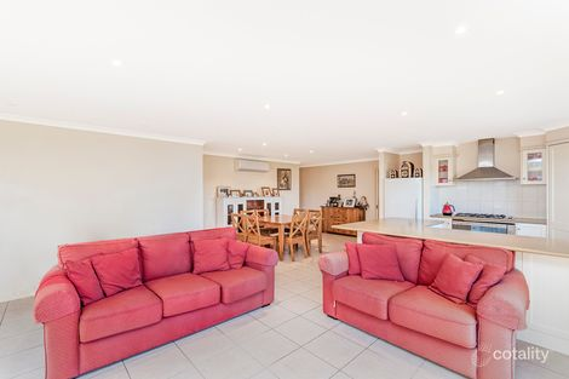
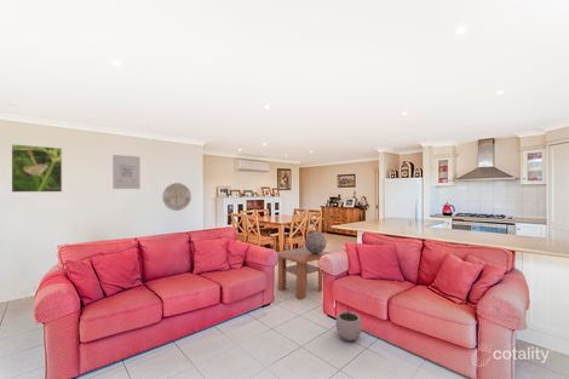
+ wall art (126, 172)
+ decorative globe (315, 242)
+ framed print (38, 168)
+ coffee table (301, 271)
+ plant pot (349, 322)
+ wall decoration (177, 196)
